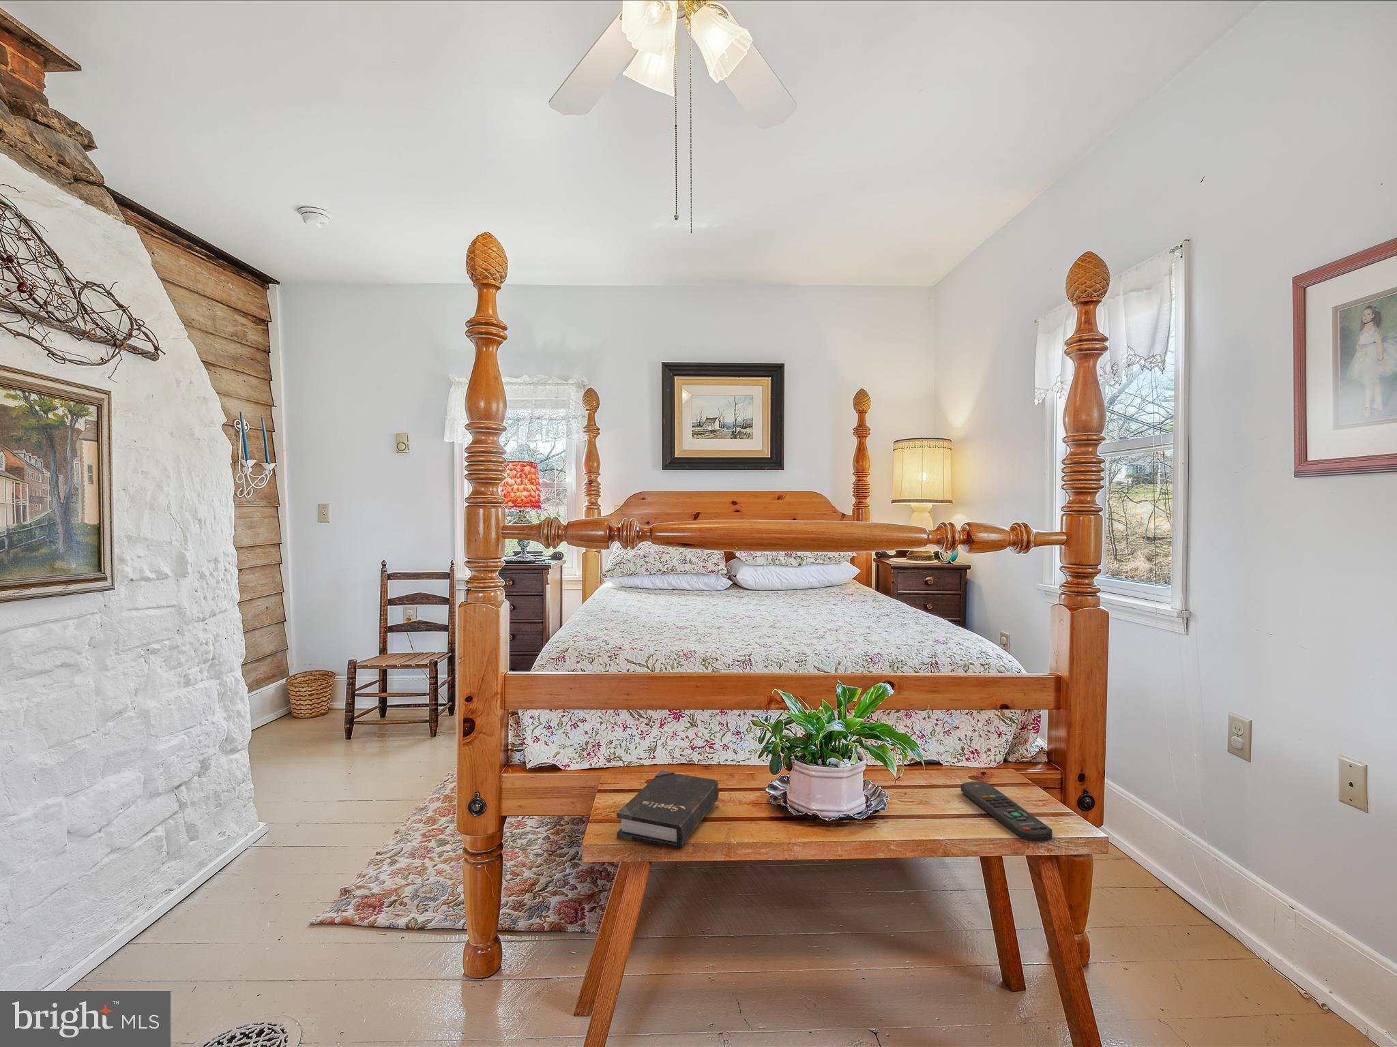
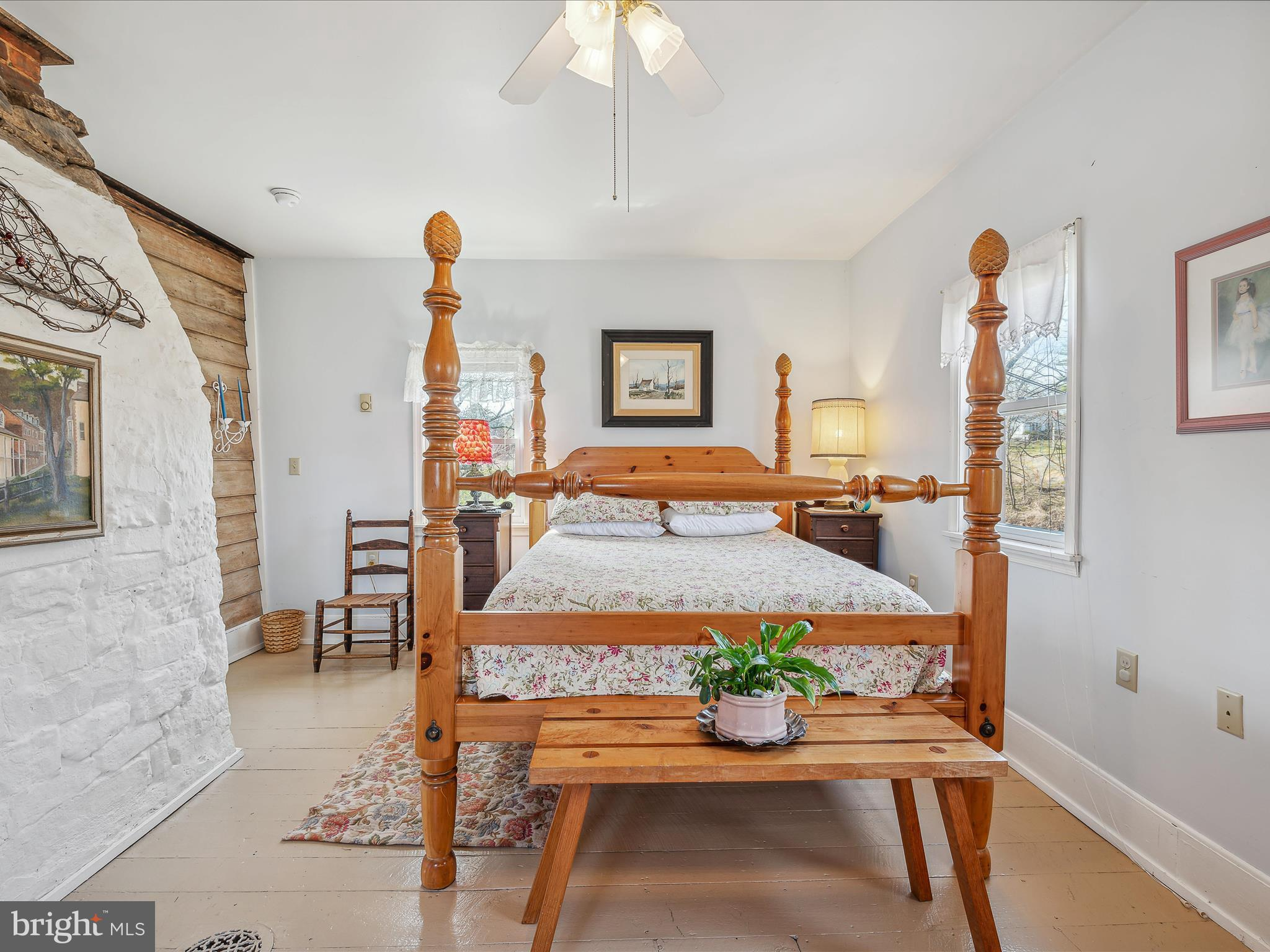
- remote control (1003, 808)
- hardback book (671, 806)
